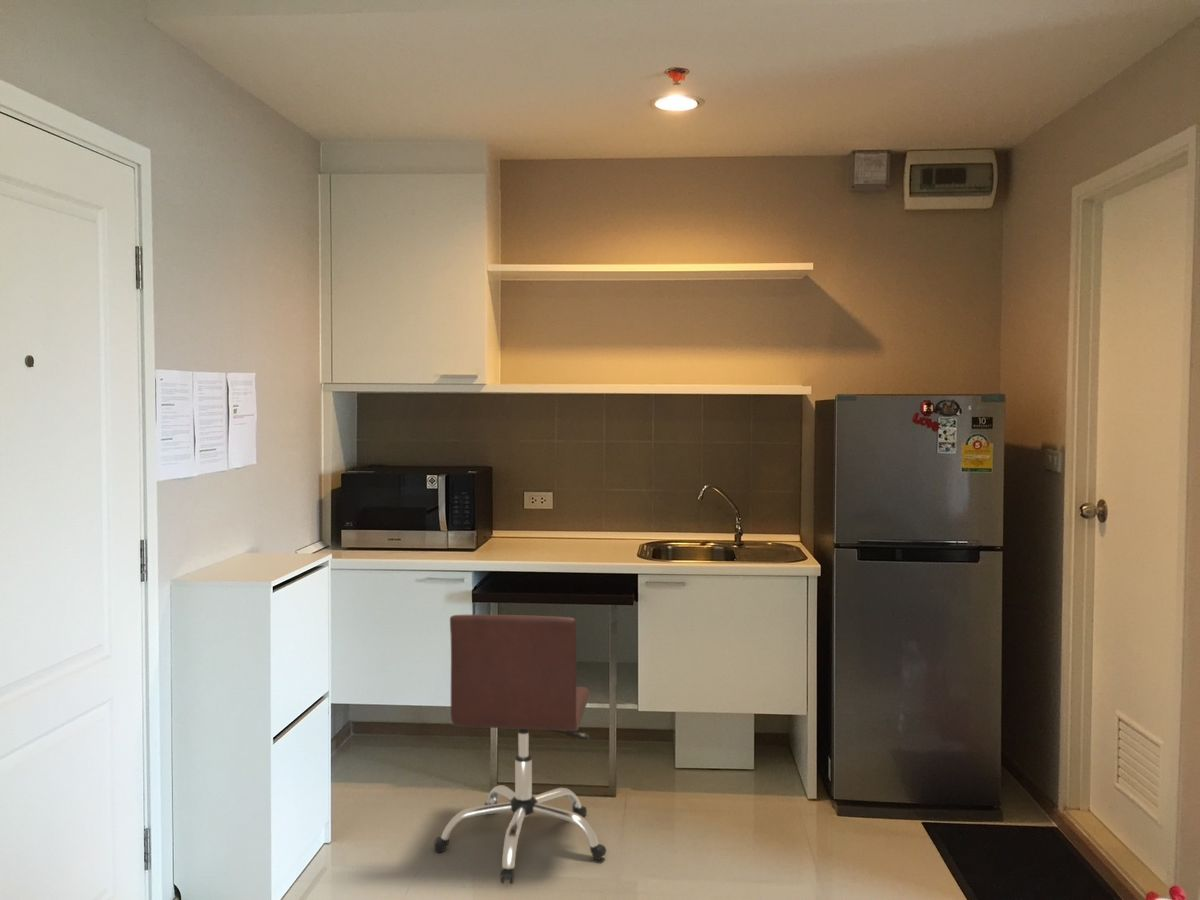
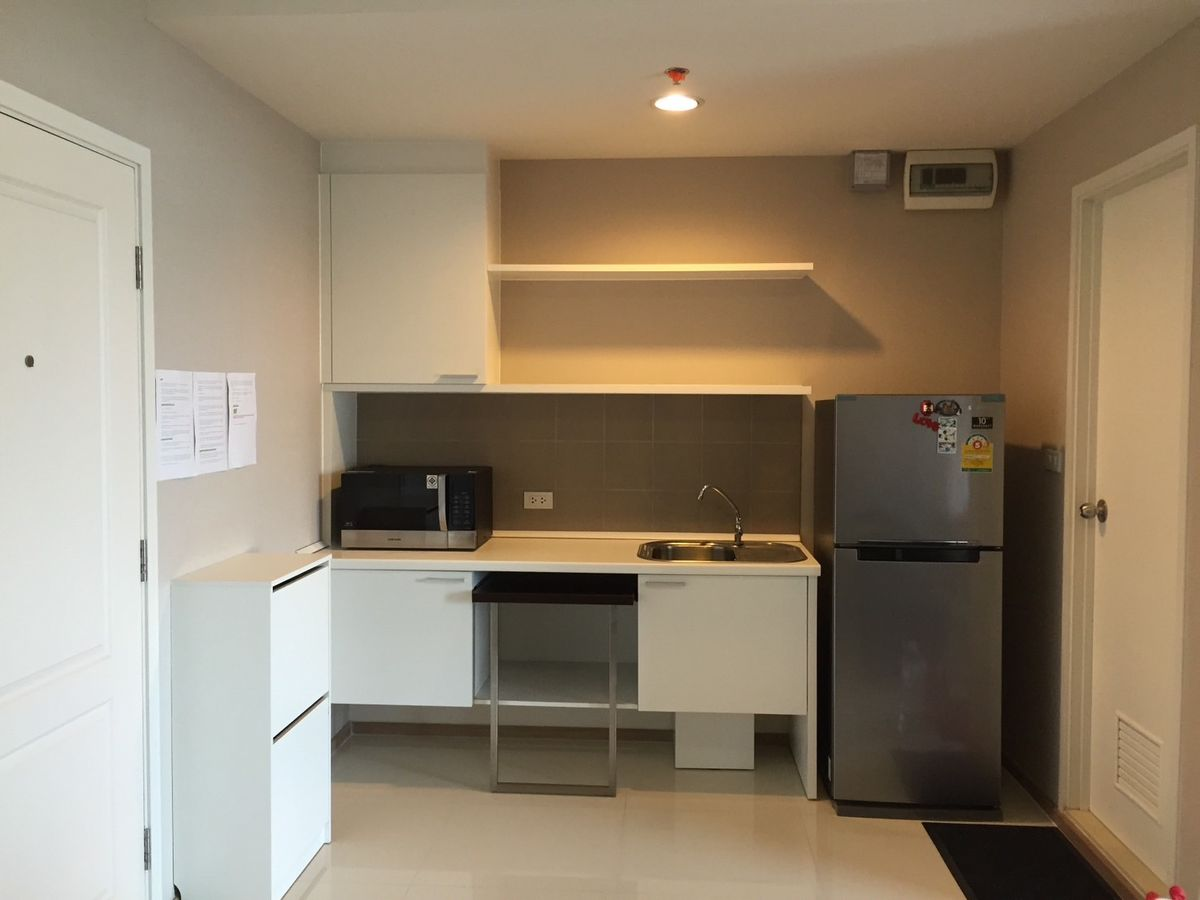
- chair (522, 726)
